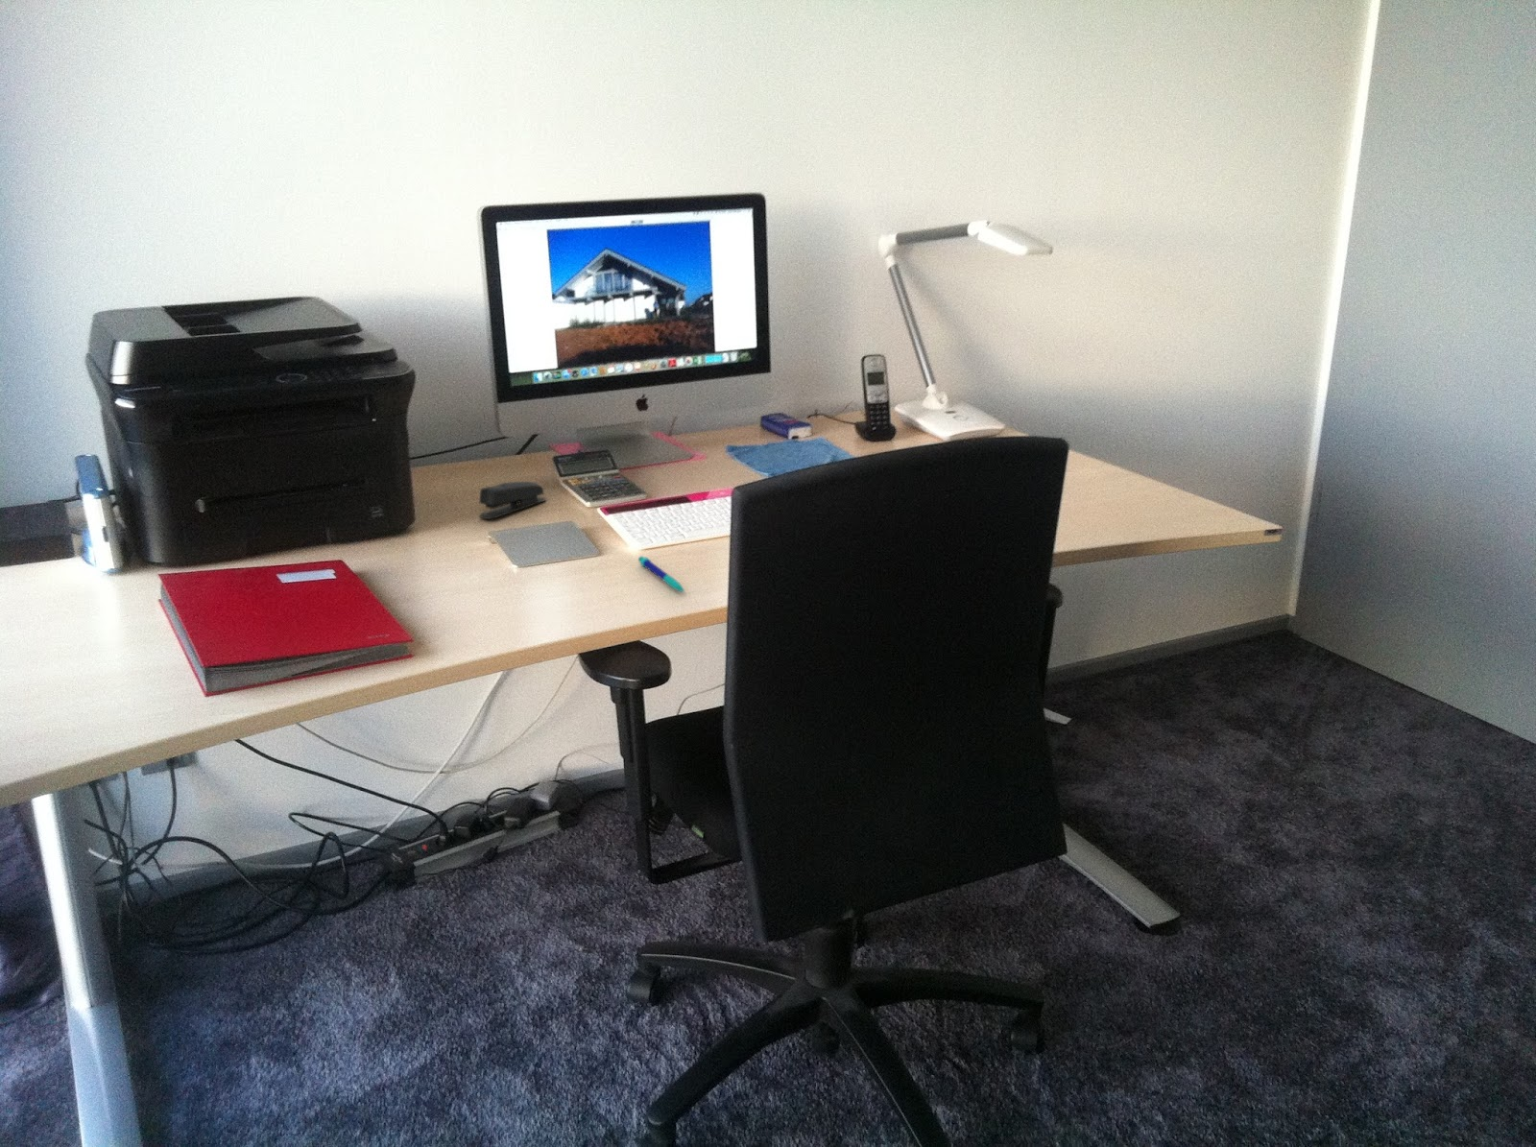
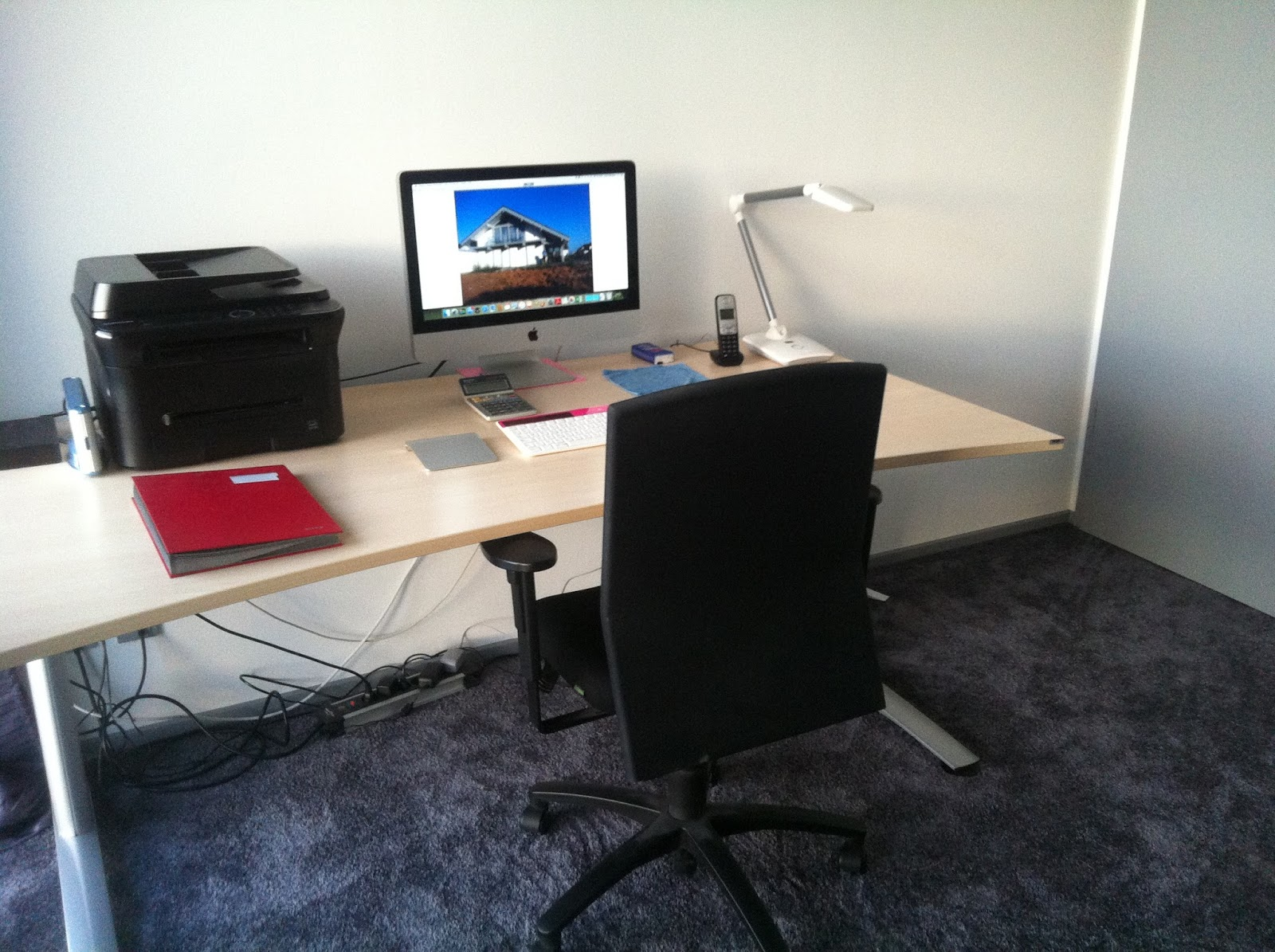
- stapler (512, 494)
- pen (661, 574)
